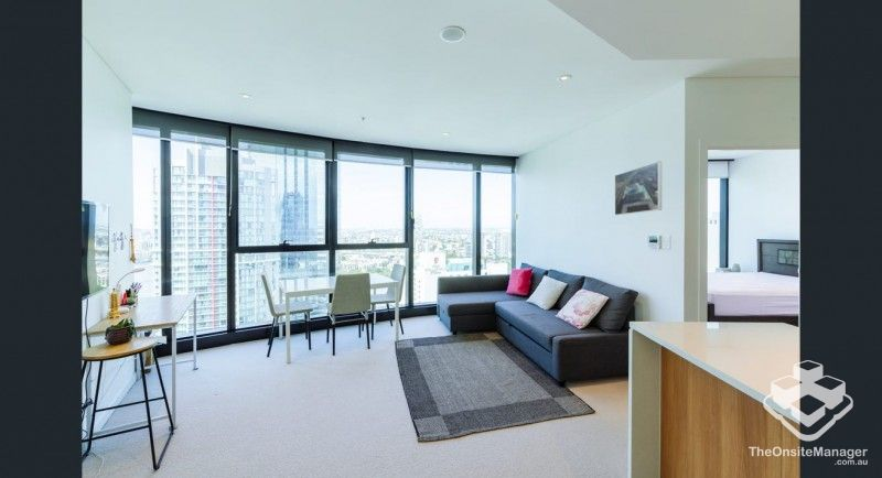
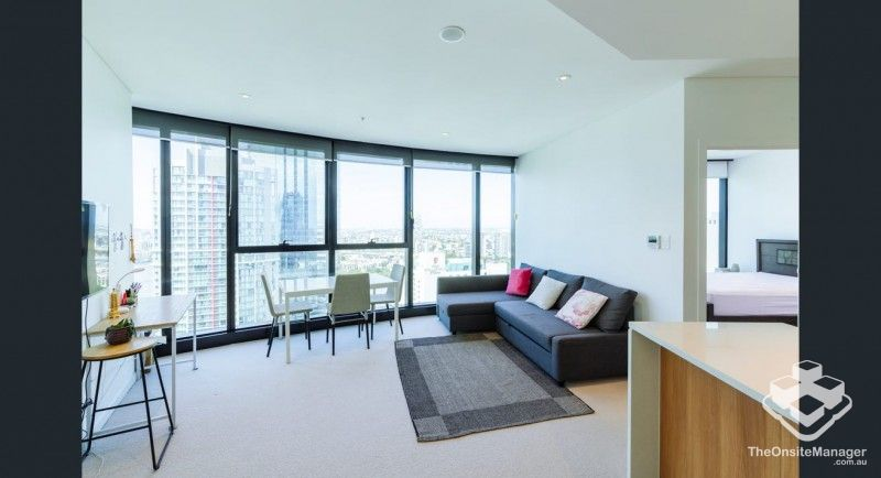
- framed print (635, 191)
